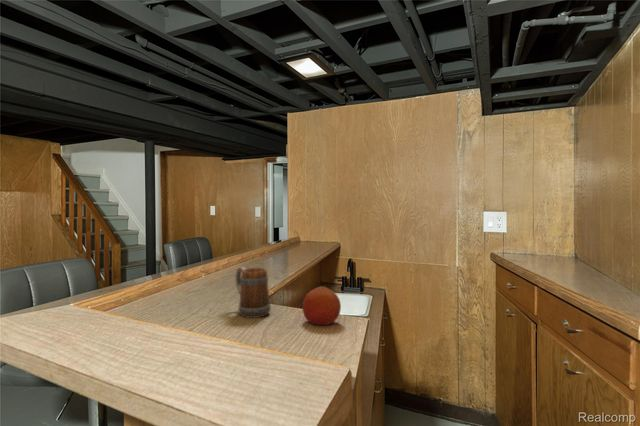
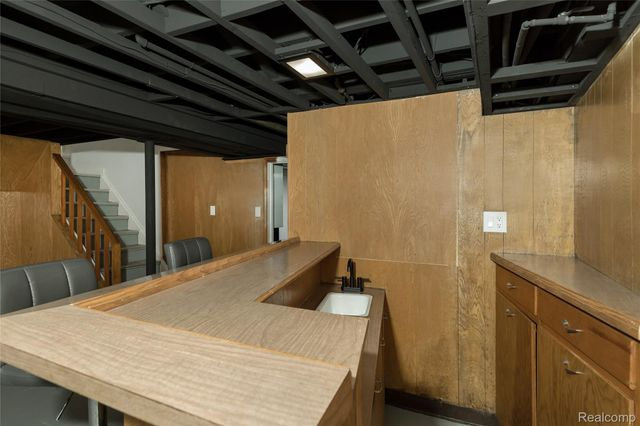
- beer mug (250, 290)
- fruit (321, 305)
